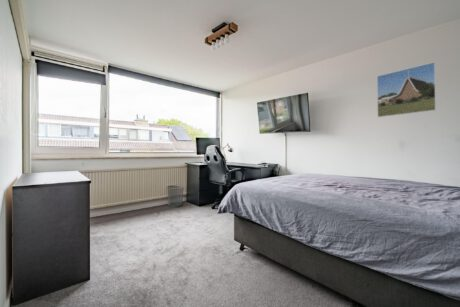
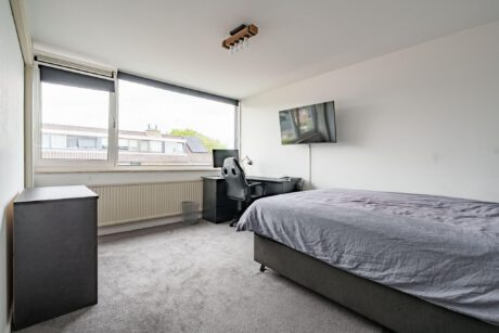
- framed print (404, 91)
